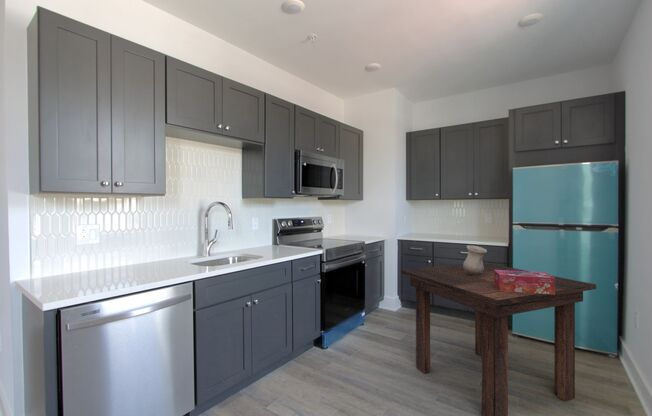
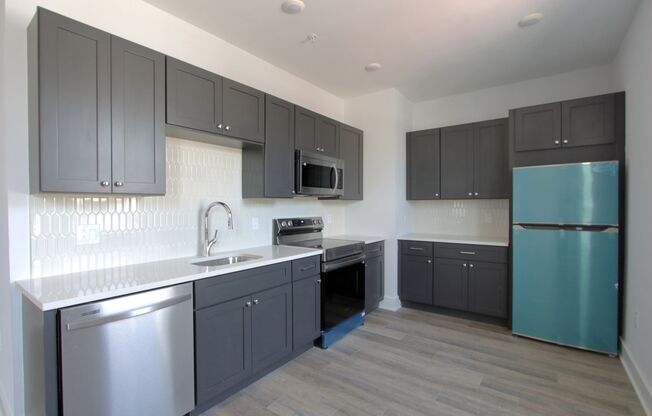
- vase (475, 260)
- dining table (488, 328)
- tissue box (522, 281)
